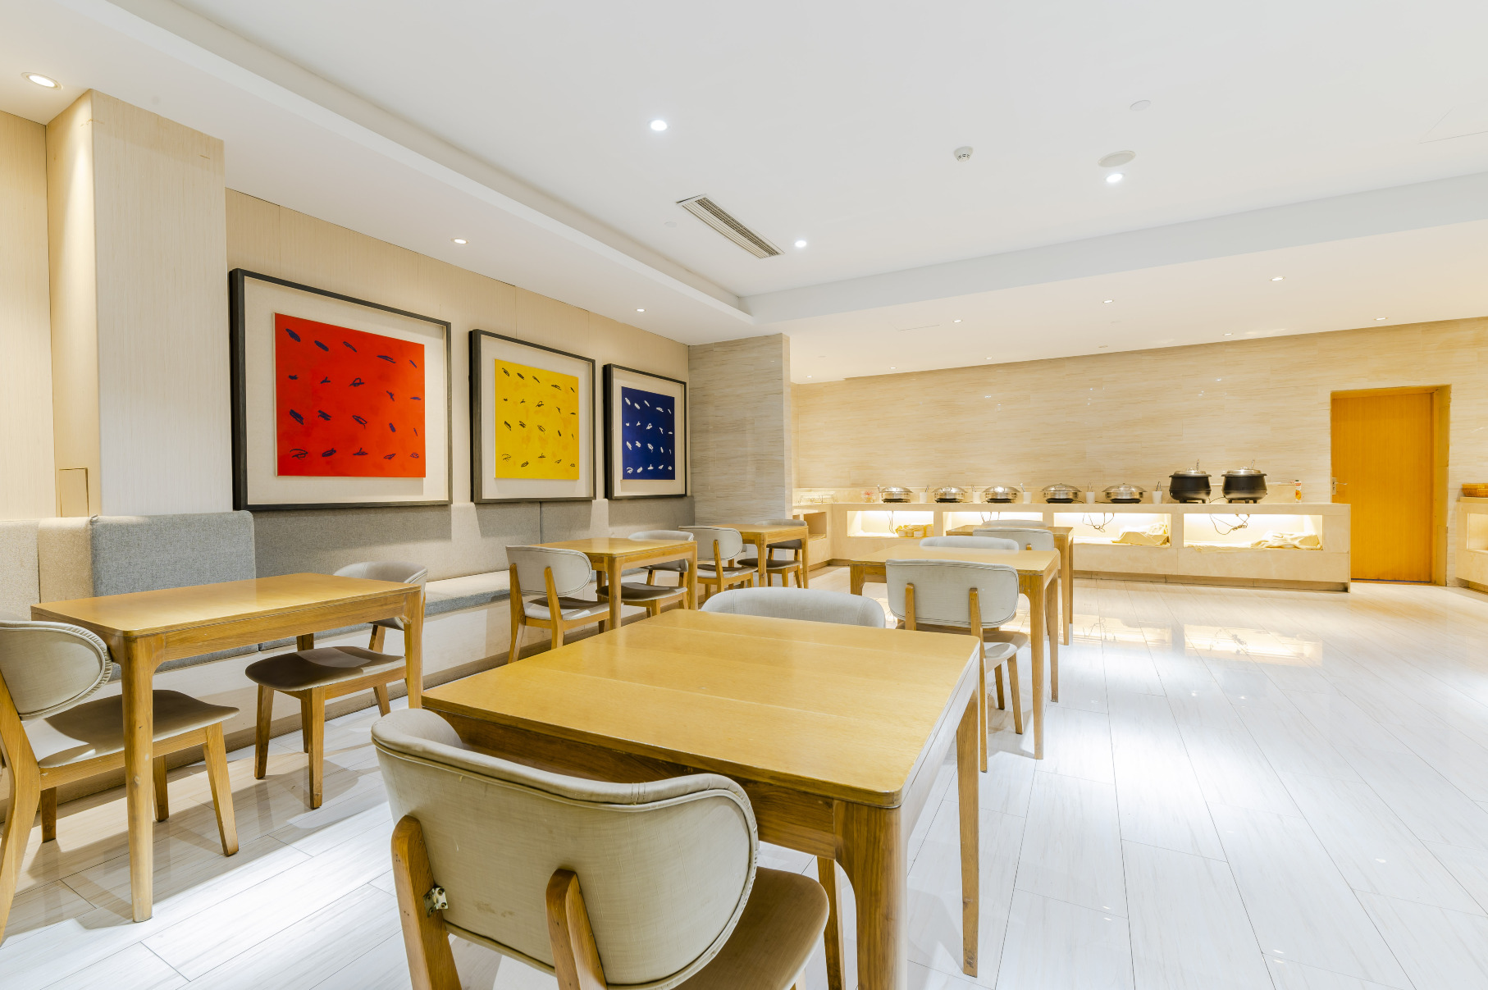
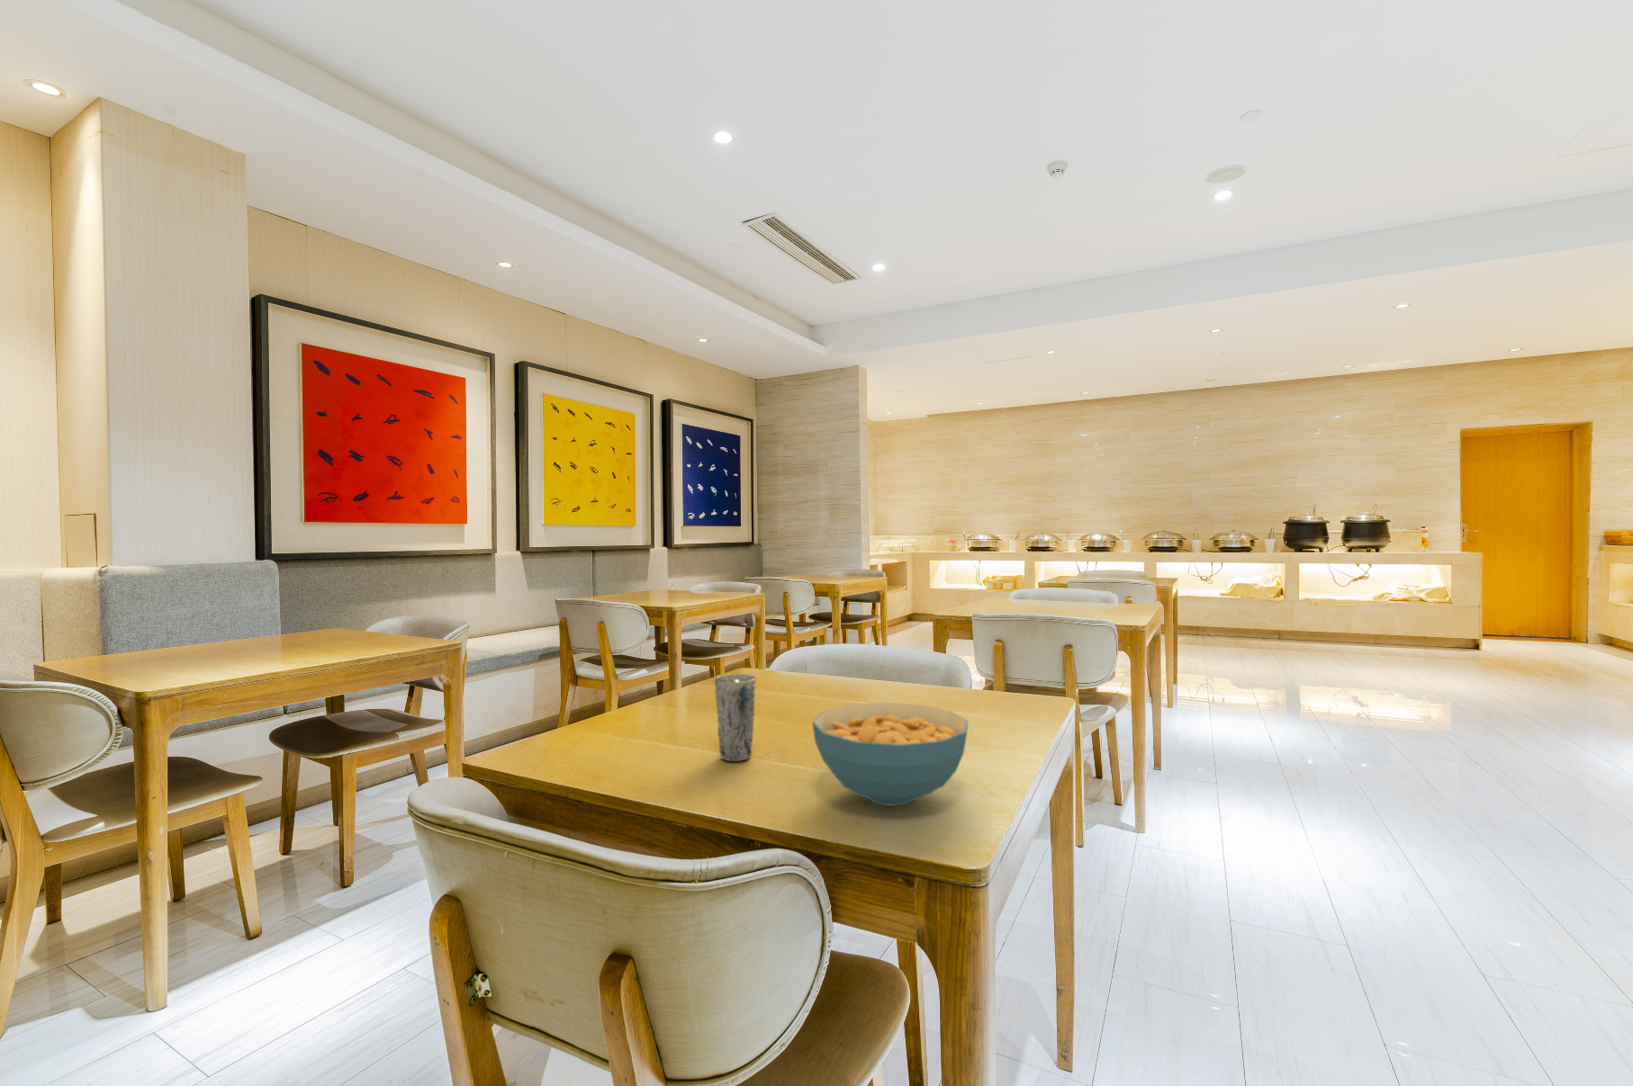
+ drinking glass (736, 718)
+ cereal bowl (890, 759)
